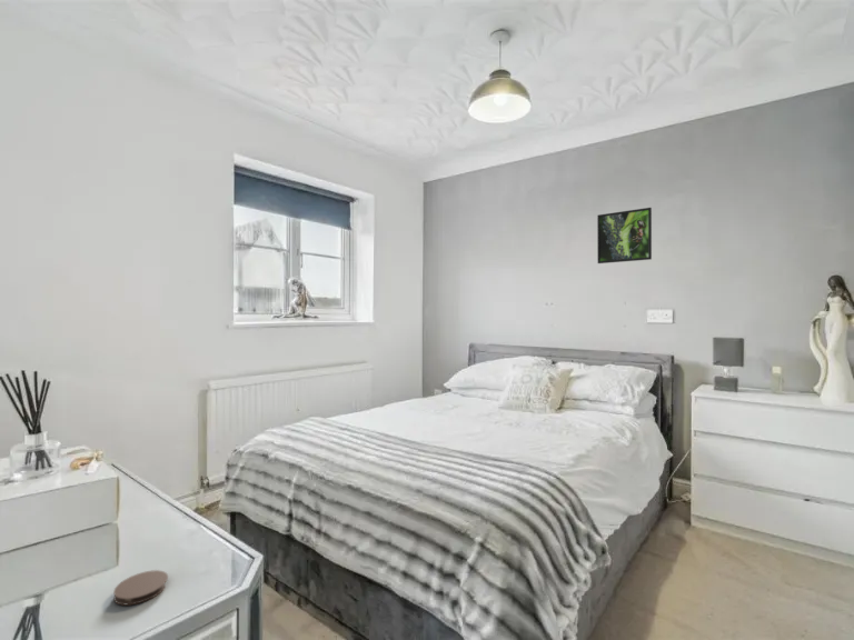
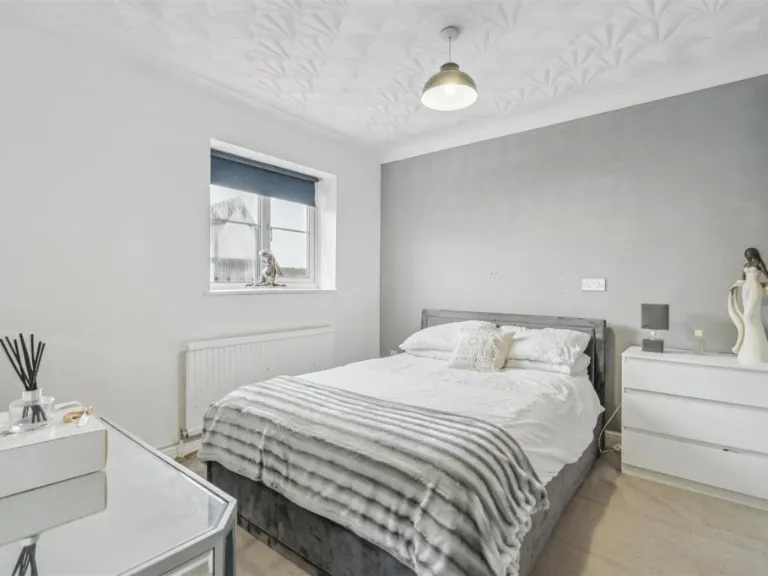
- coaster (141, 587)
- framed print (623, 236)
